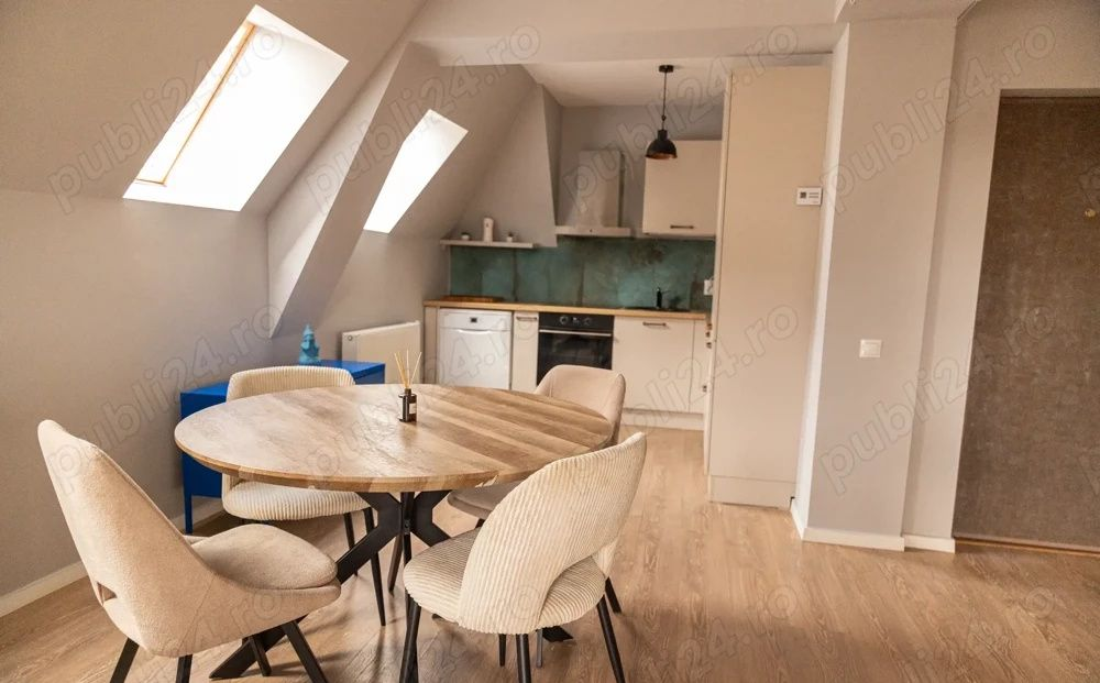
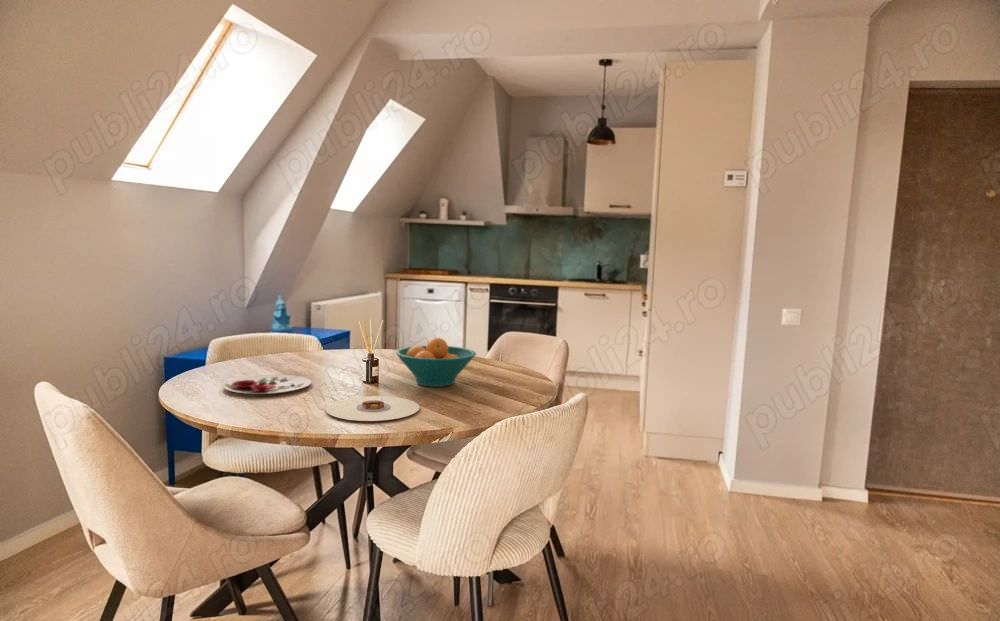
+ plate (268, 382)
+ fruit bowl (436, 360)
+ plate (373, 403)
